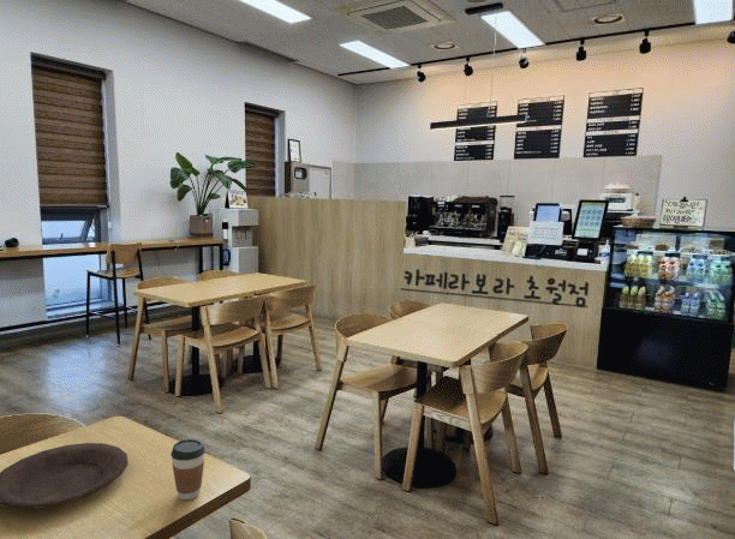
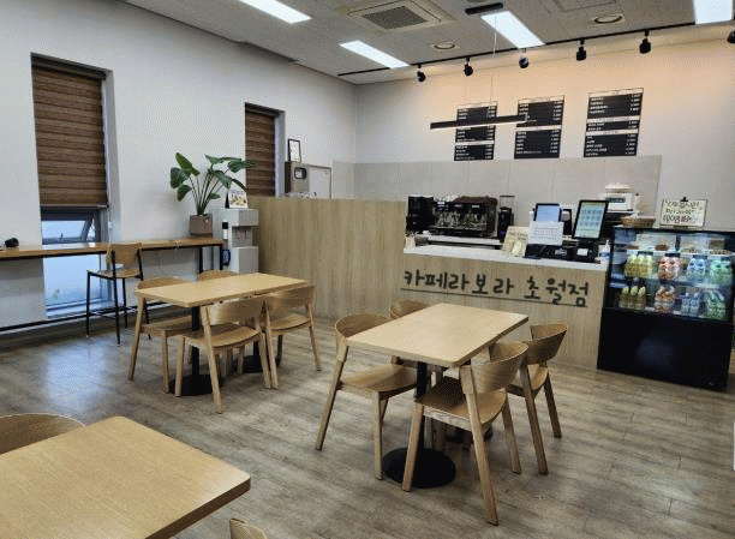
- plate (62, 477)
- coffee cup (189, 469)
